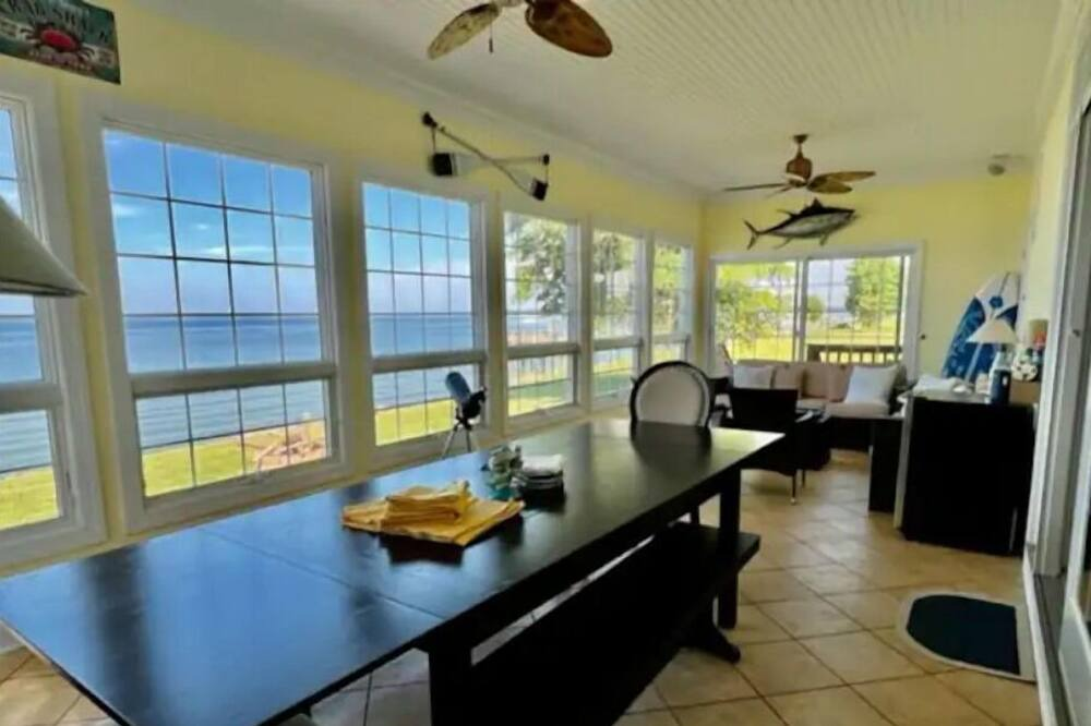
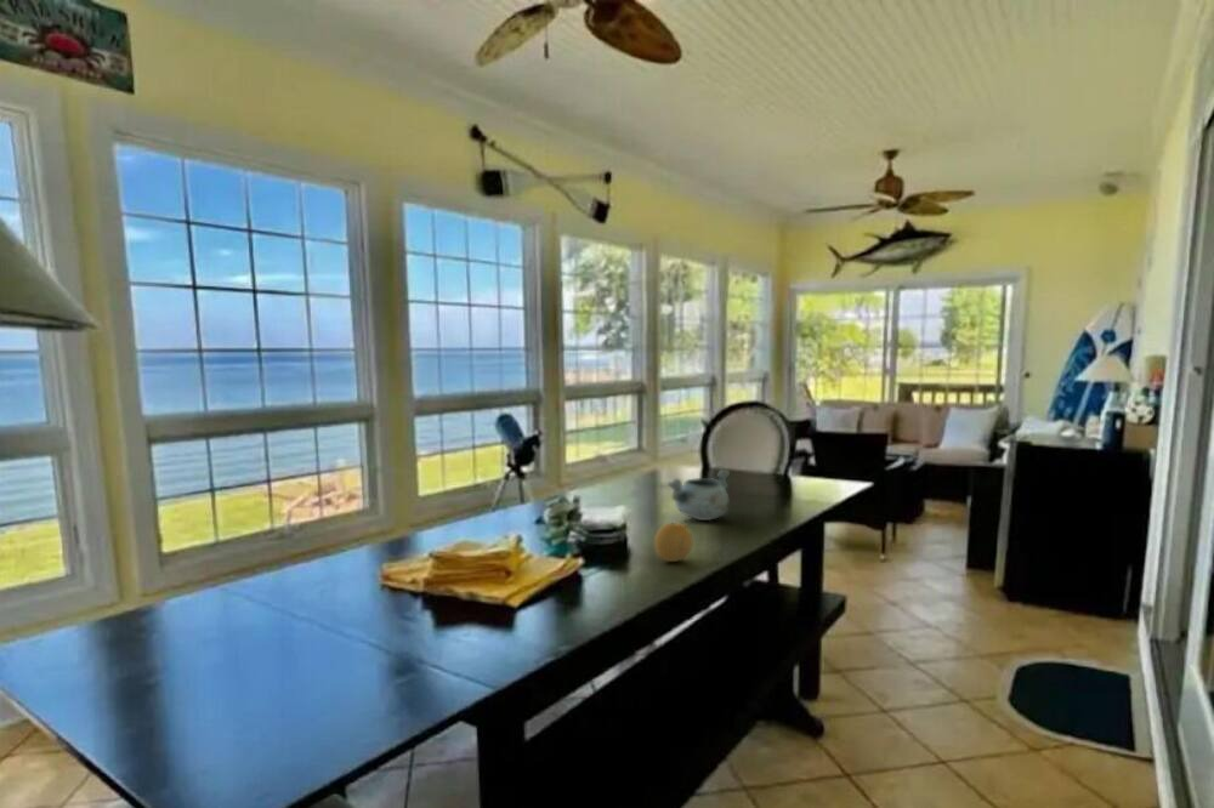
+ decorative bowl (700, 495)
+ fruit (673, 541)
